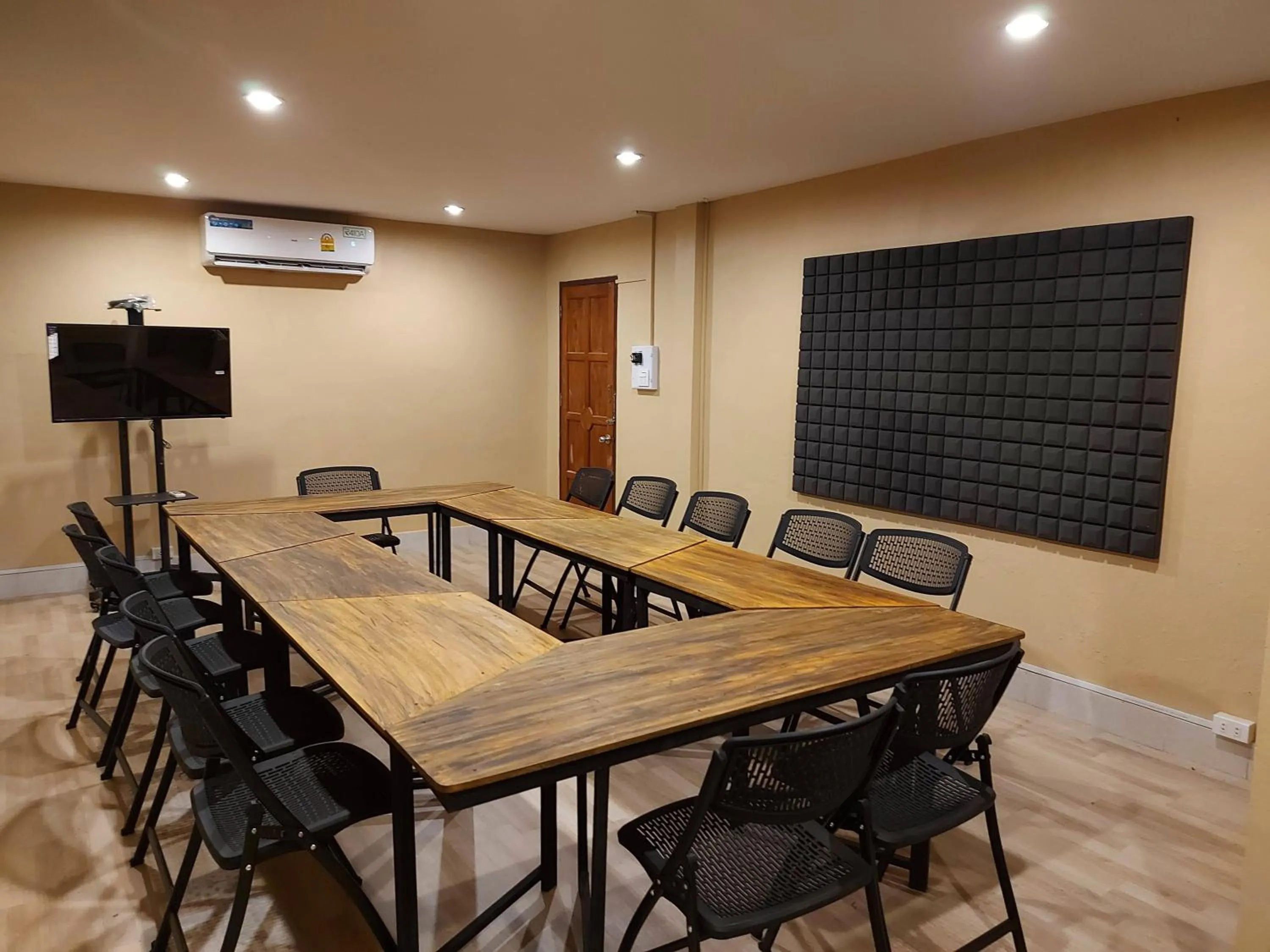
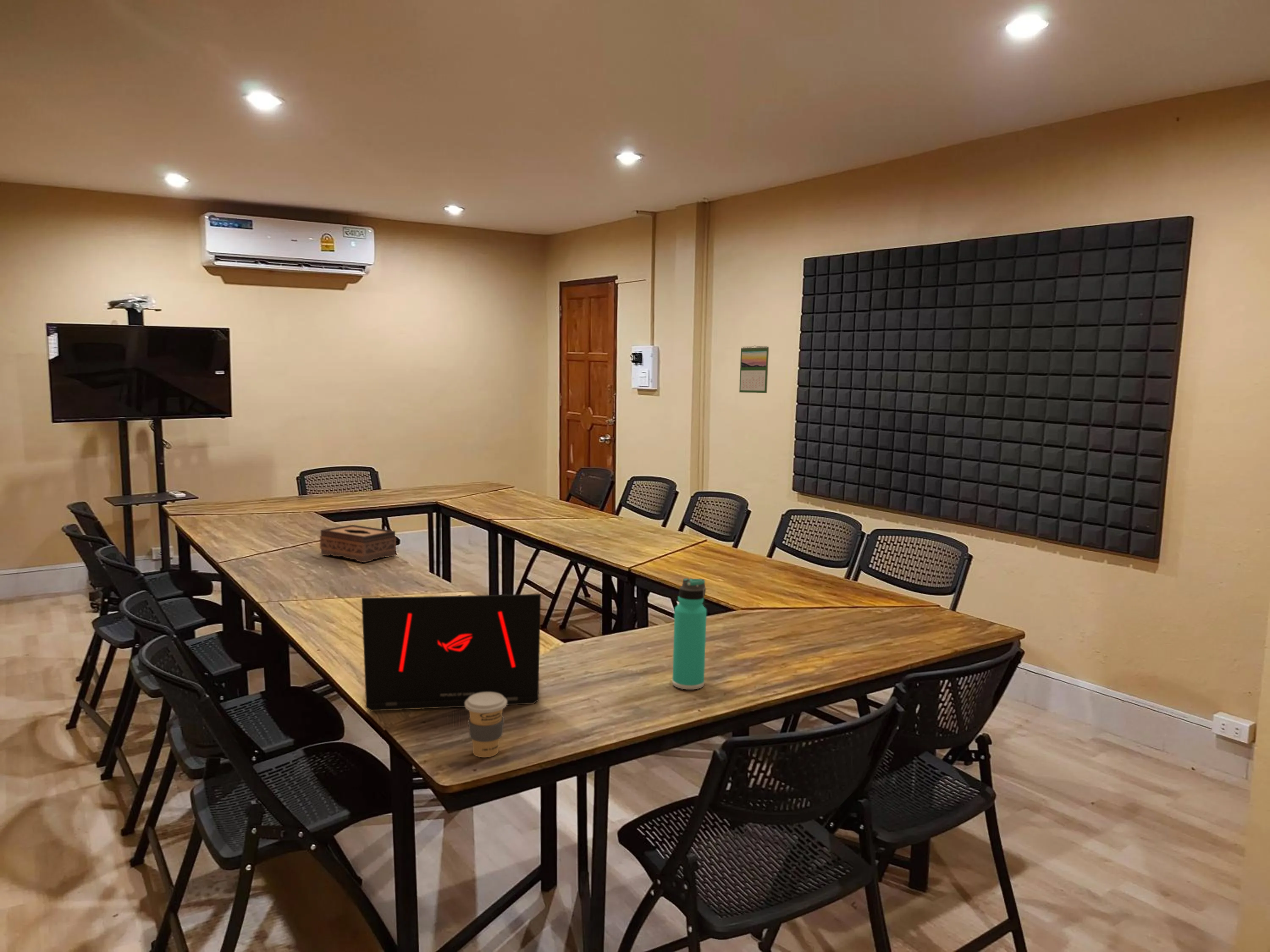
+ thermos bottle (690, 632)
+ laptop (456, 636)
+ calendar (754, 369)
+ coffee cup (486, 725)
+ tissue box (358, 542)
